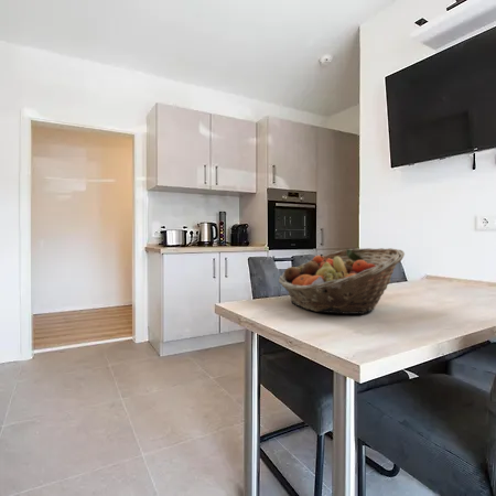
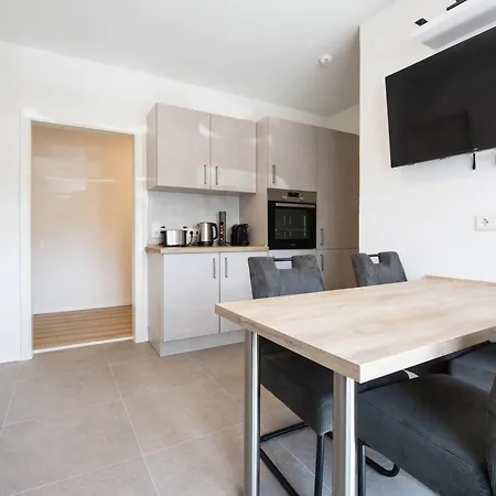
- fruit basket (336, 276)
